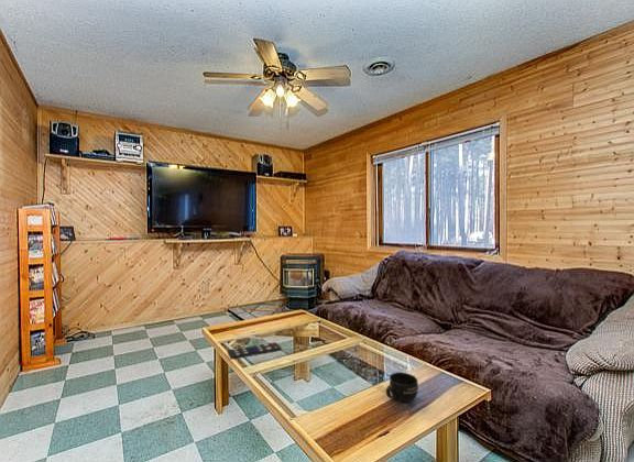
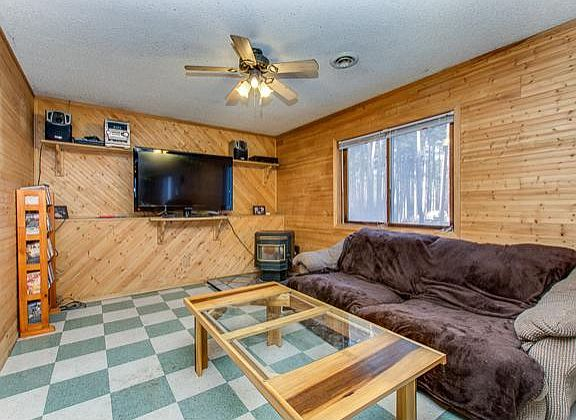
- remote control (254, 350)
- mug (400, 388)
